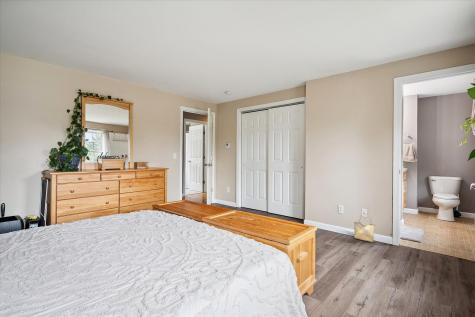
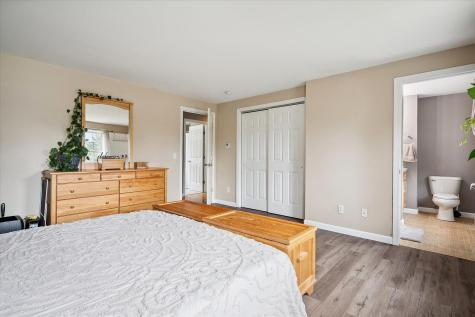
- woven basket (364, 227)
